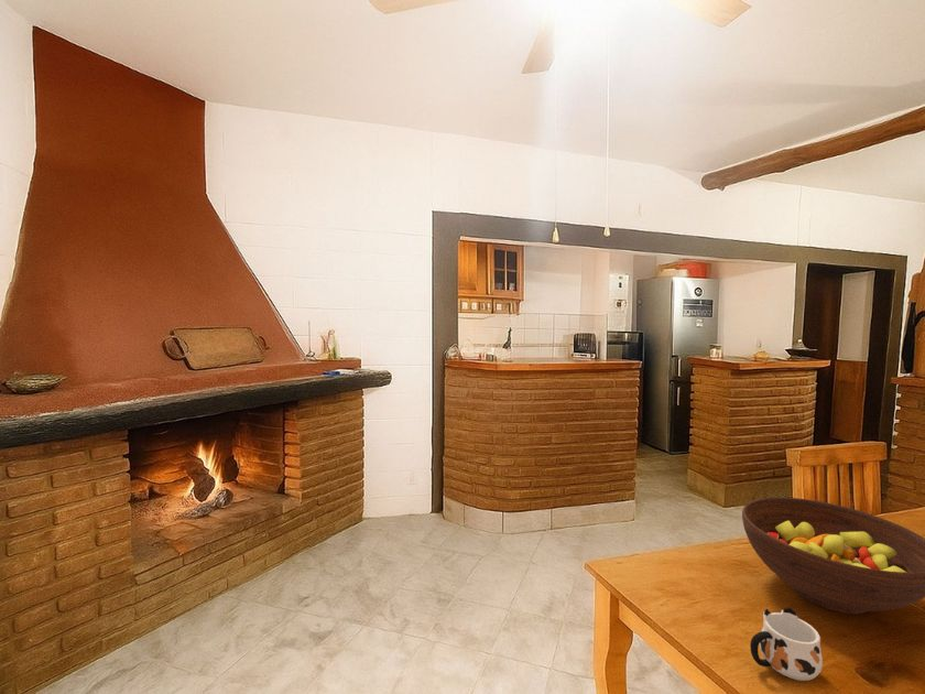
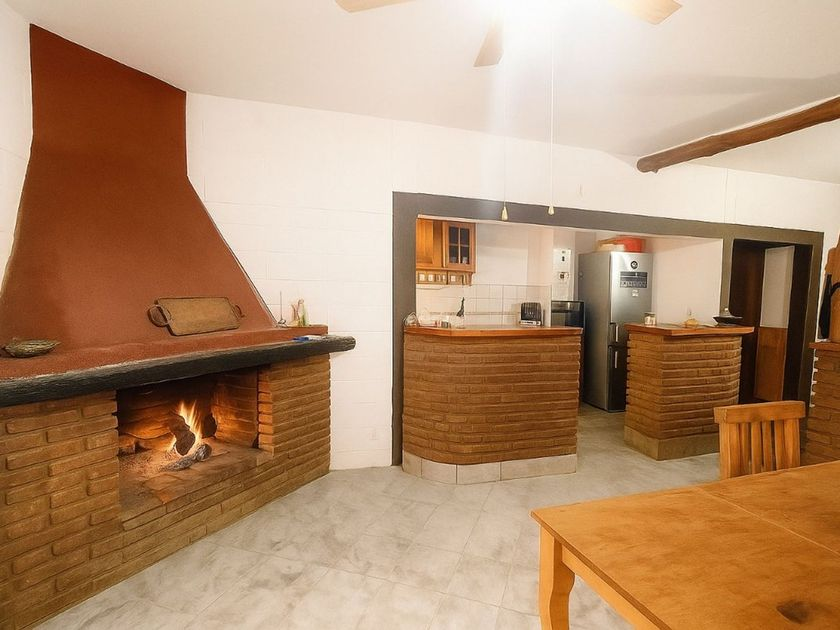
- fruit bowl (829, 562)
- mug (783, 643)
